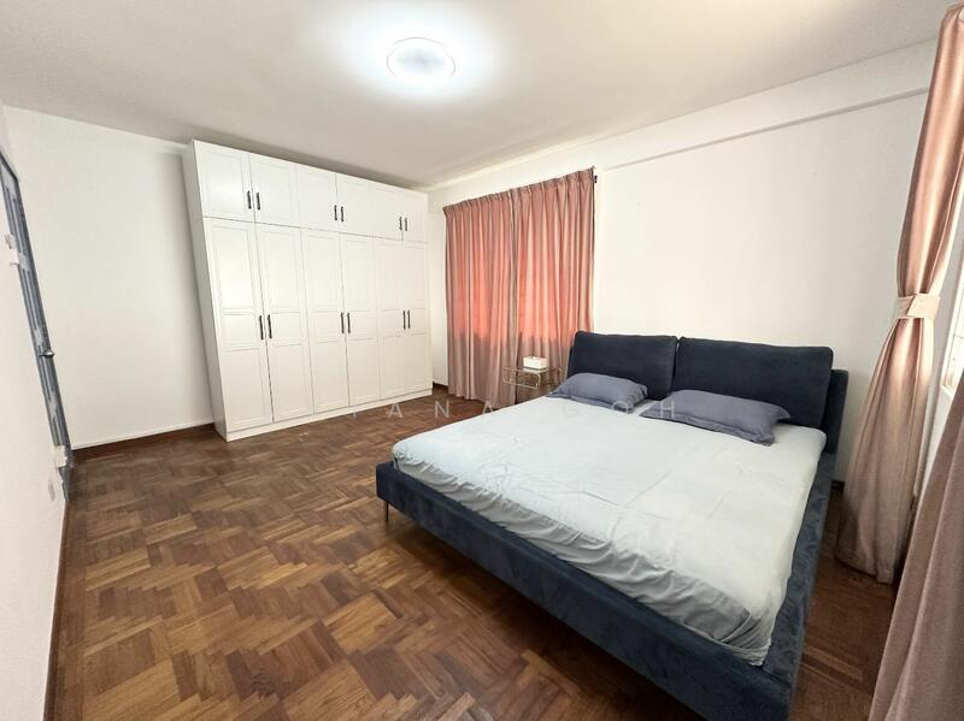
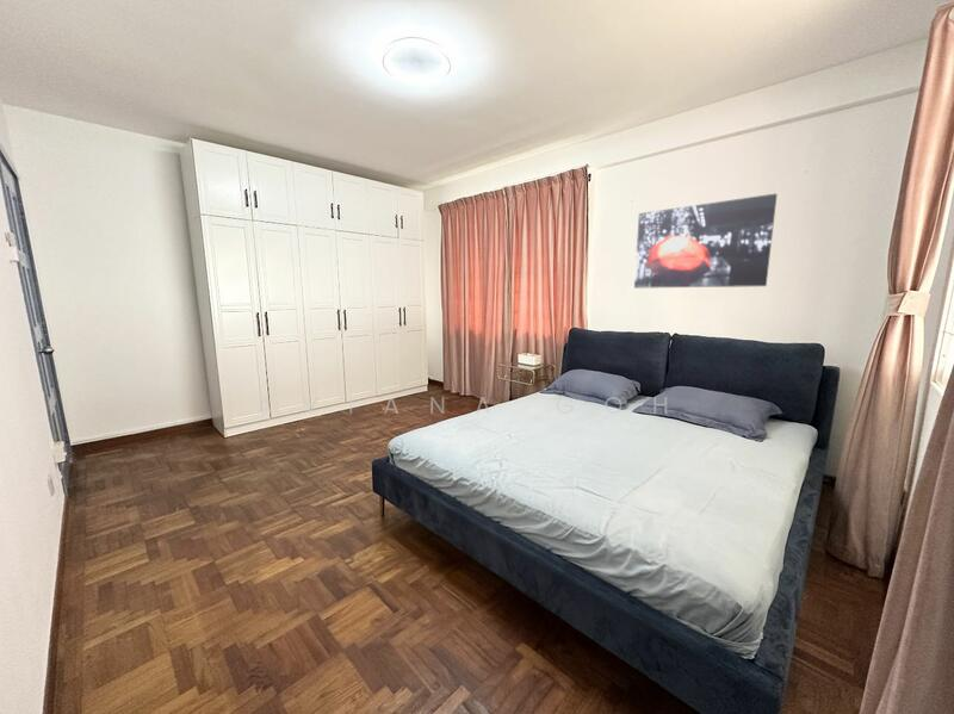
+ wall art (696, 246)
